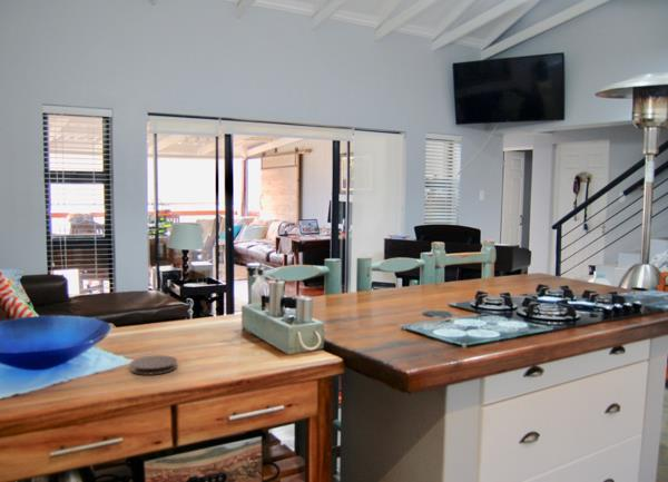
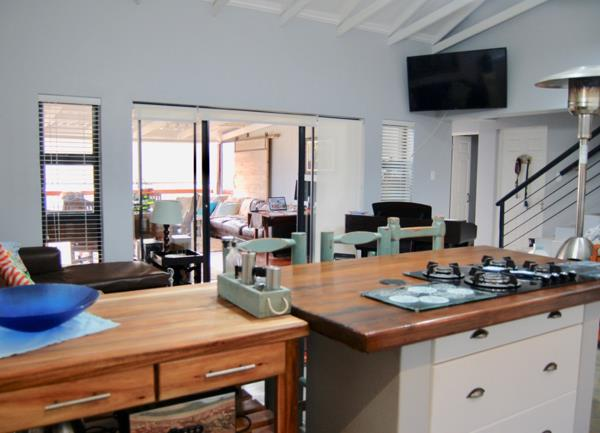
- coaster (154, 364)
